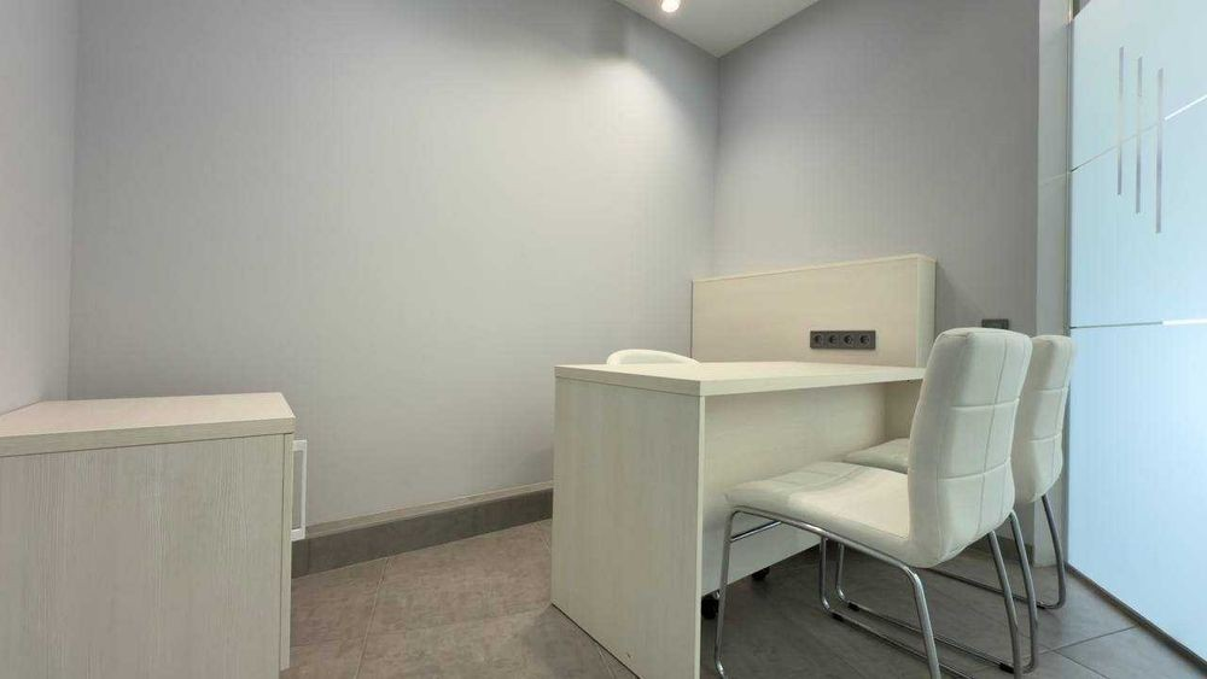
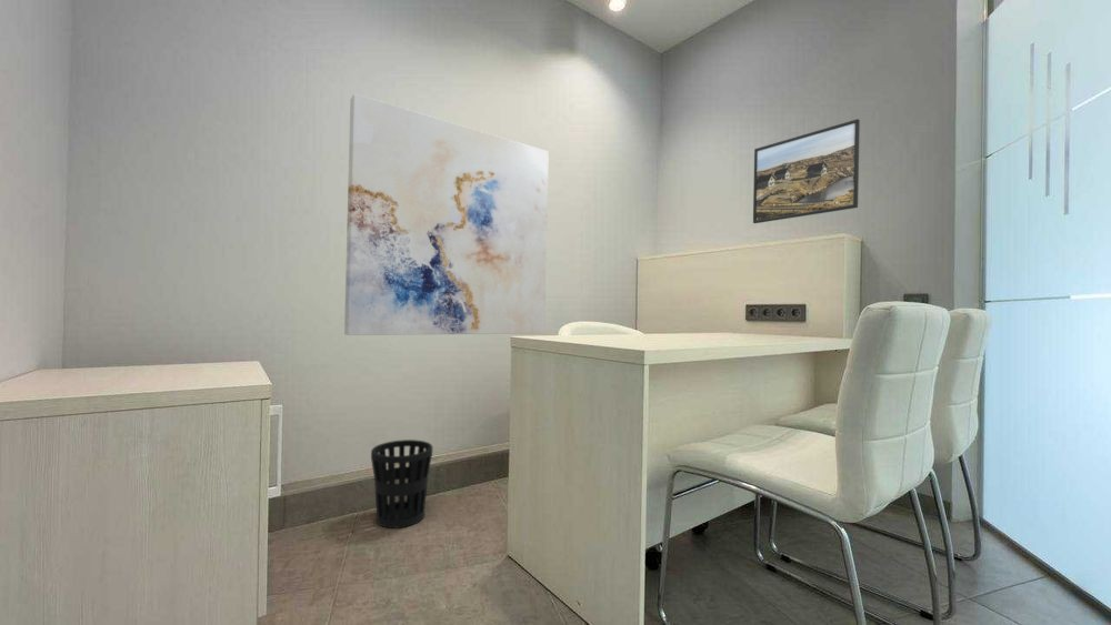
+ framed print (801, 175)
+ wall art (459, 231)
+ wastebasket (401, 482)
